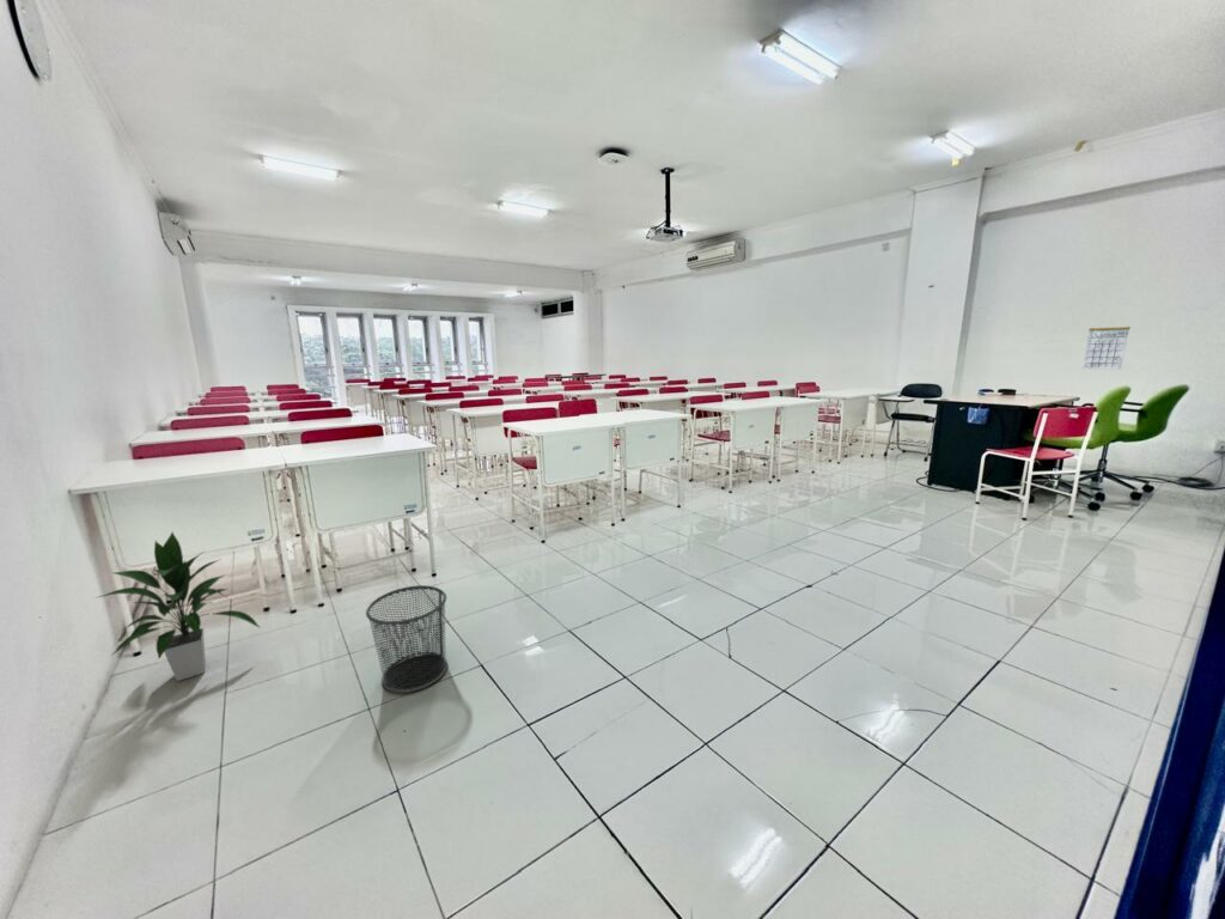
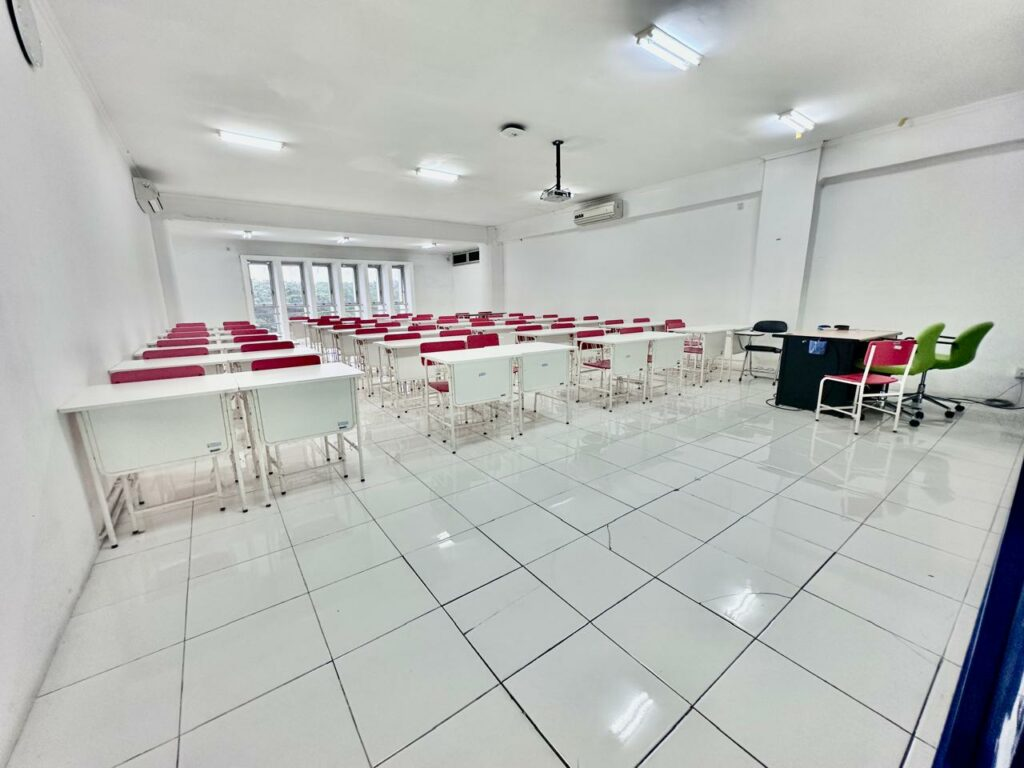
- calendar (1105, 343)
- trash can (412, 638)
- indoor plant (183, 608)
